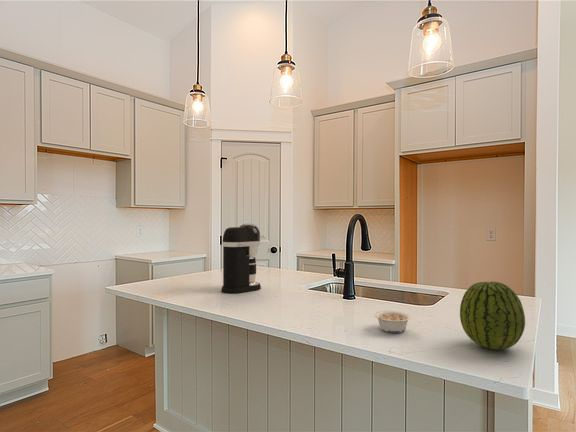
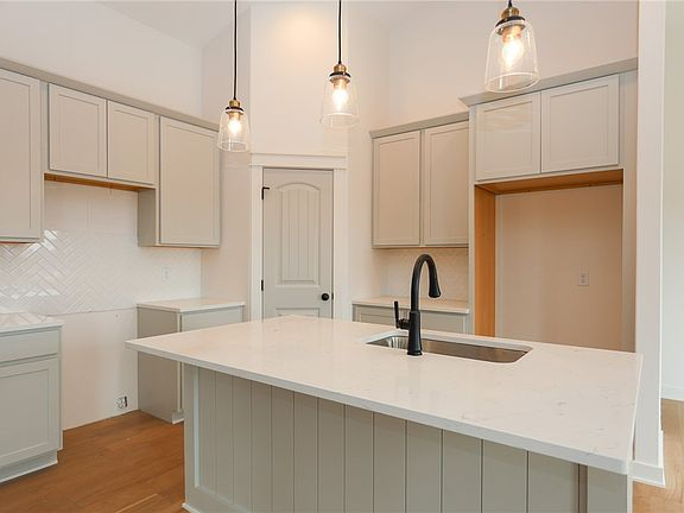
- fruit (491, 314)
- legume (392, 321)
- coffee maker (241, 256)
